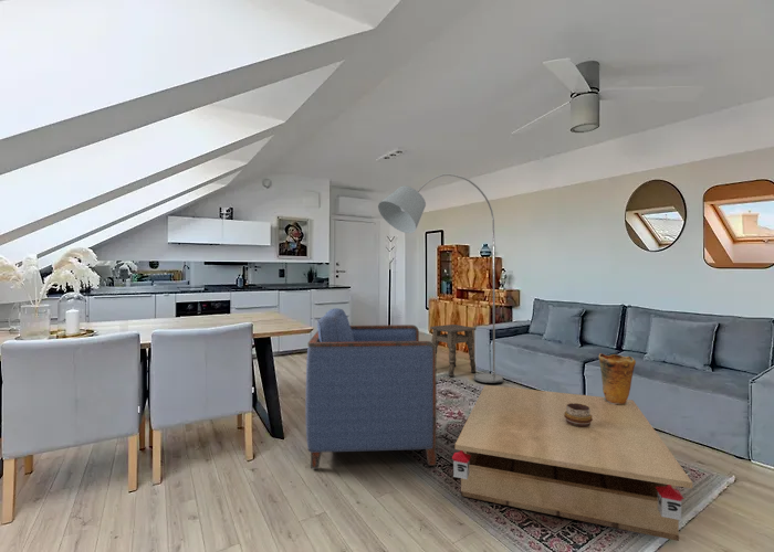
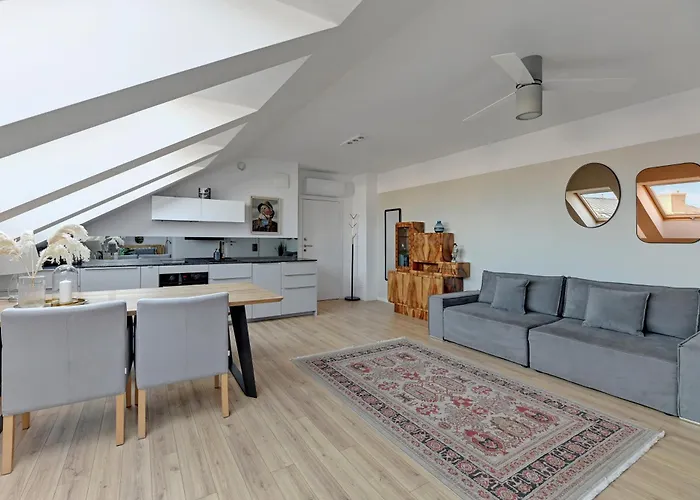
- armchair (369, 374)
- coffee table (555, 448)
- vase (617, 379)
- lamp (493, 280)
- side table (452, 349)
- decorative bowl (577, 414)
